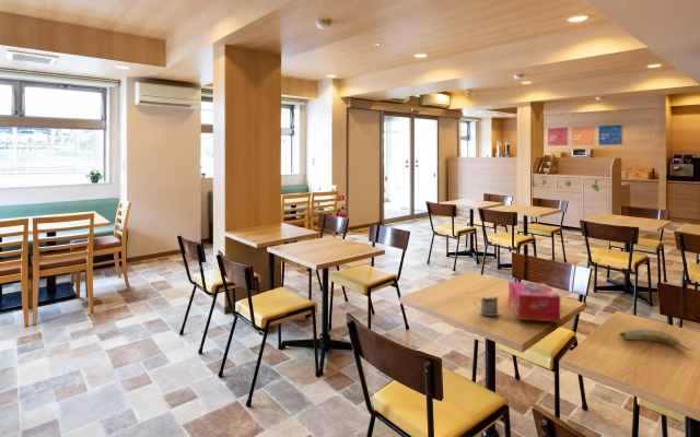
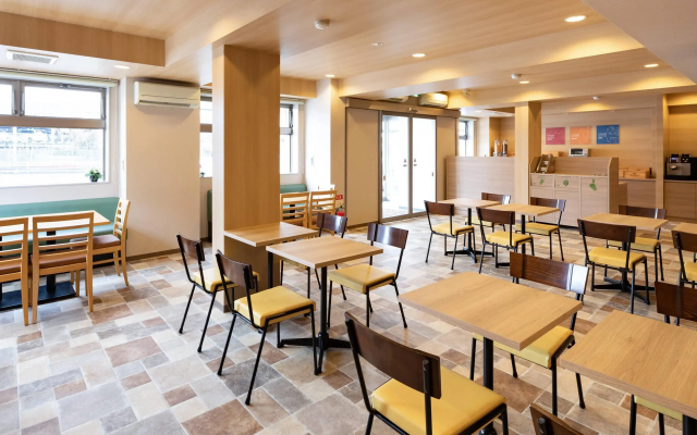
- tissue box (532, 299)
- tea glass holder (486, 304)
- fruit (654, 336)
